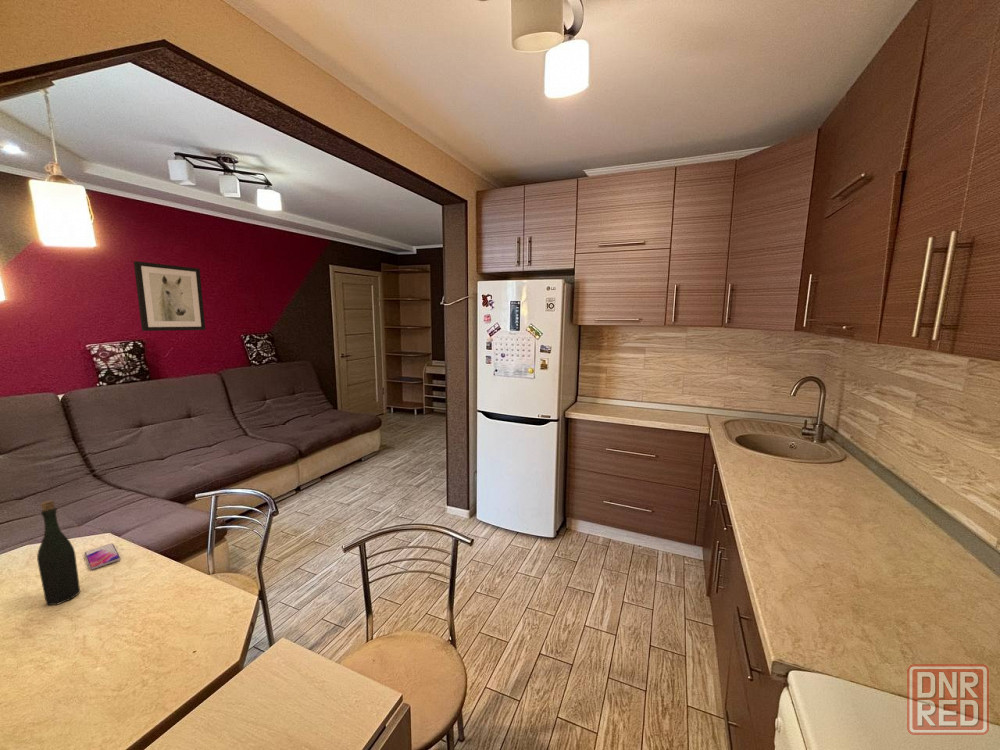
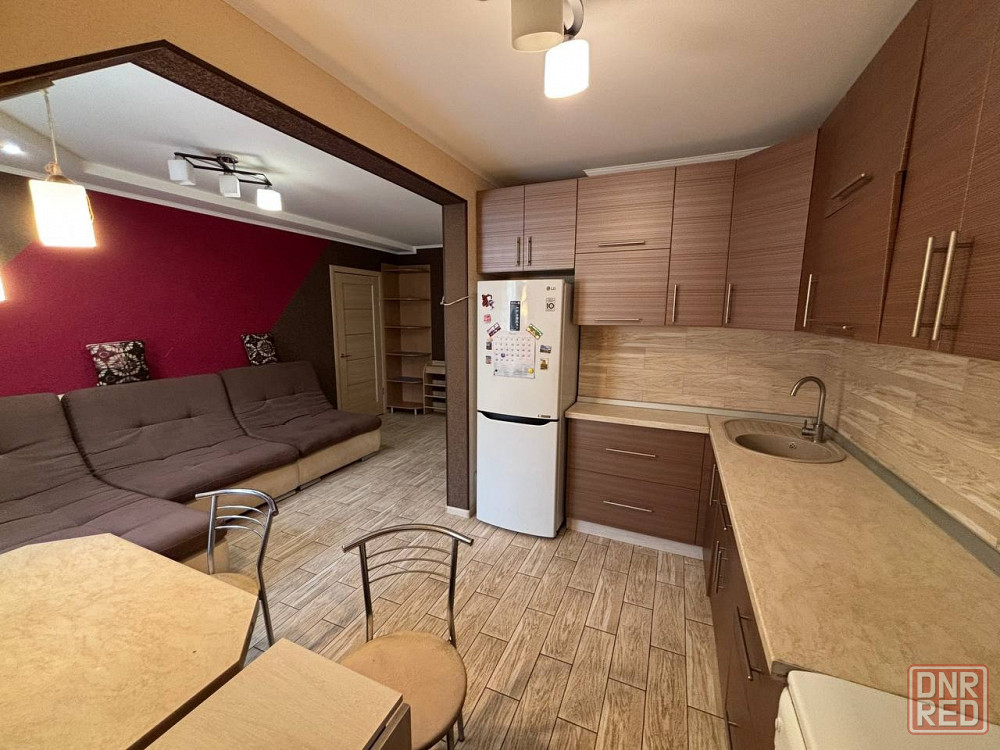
- bottle (55, 550)
- wall art (172, 298)
- smartphone (102, 555)
